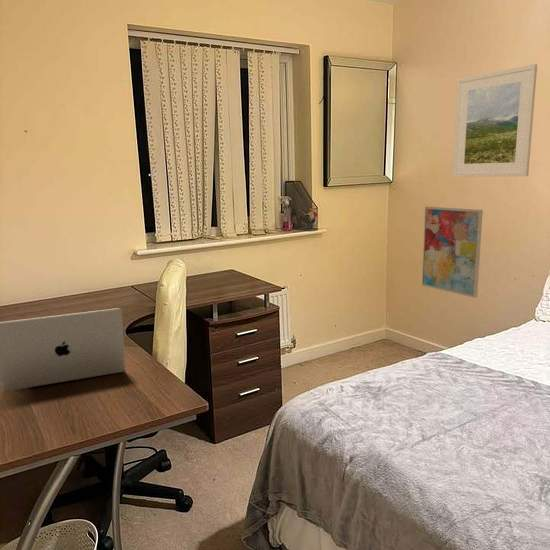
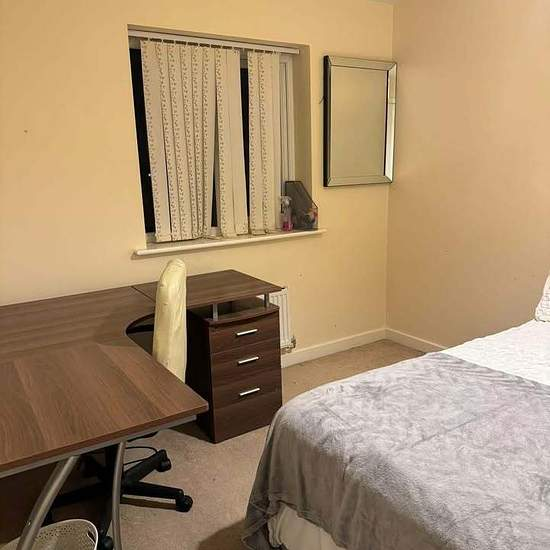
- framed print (491, 125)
- wall art (450, 250)
- laptop (62, 337)
